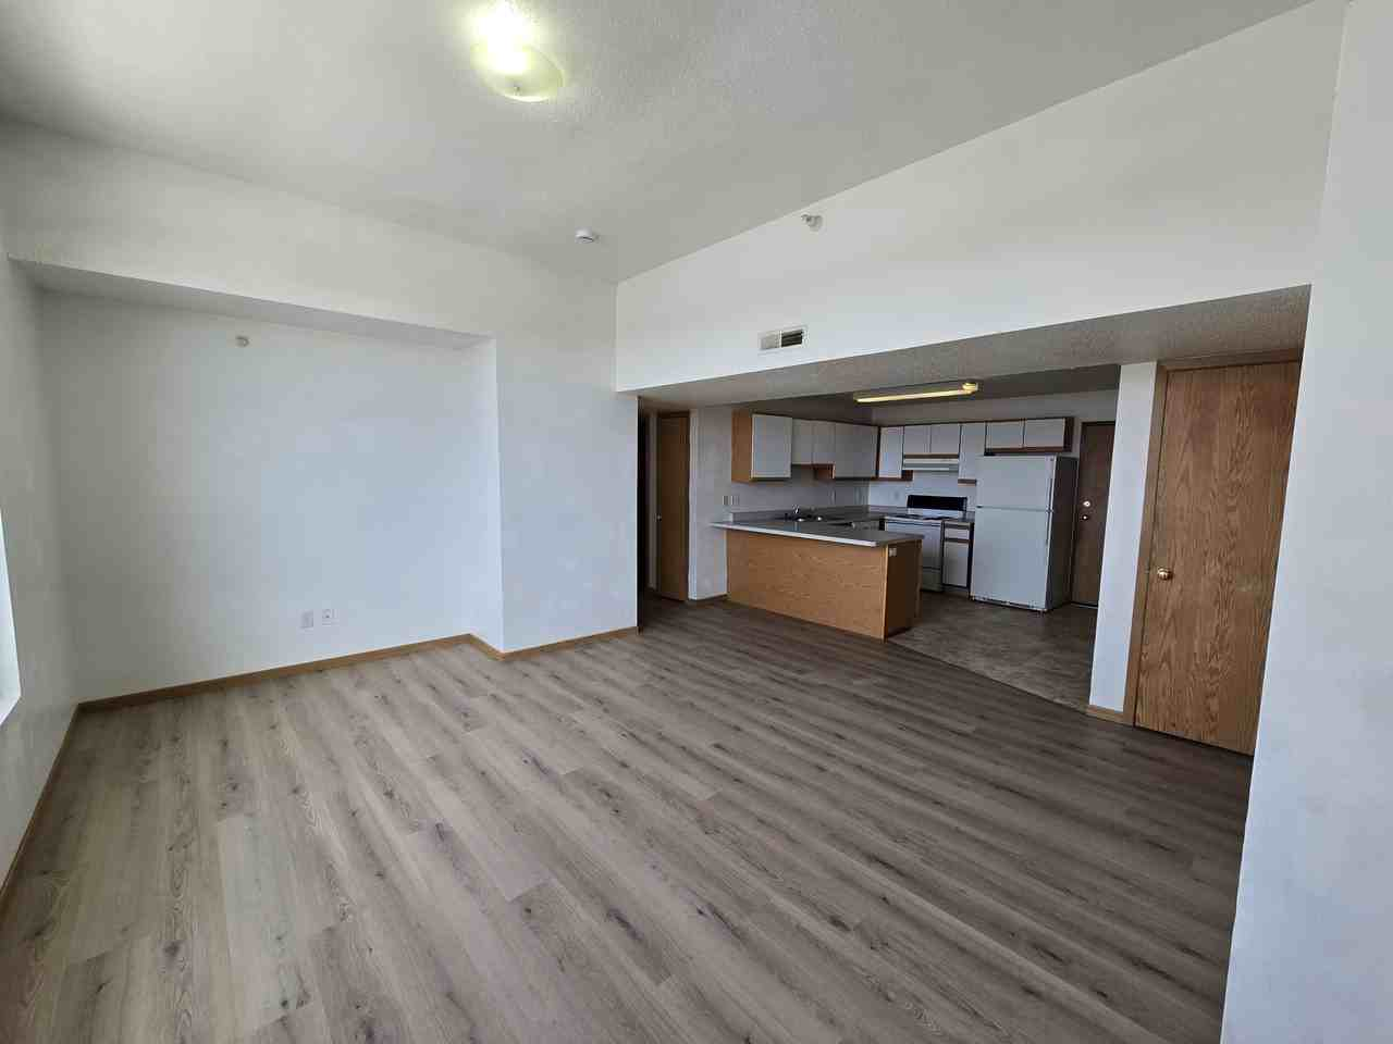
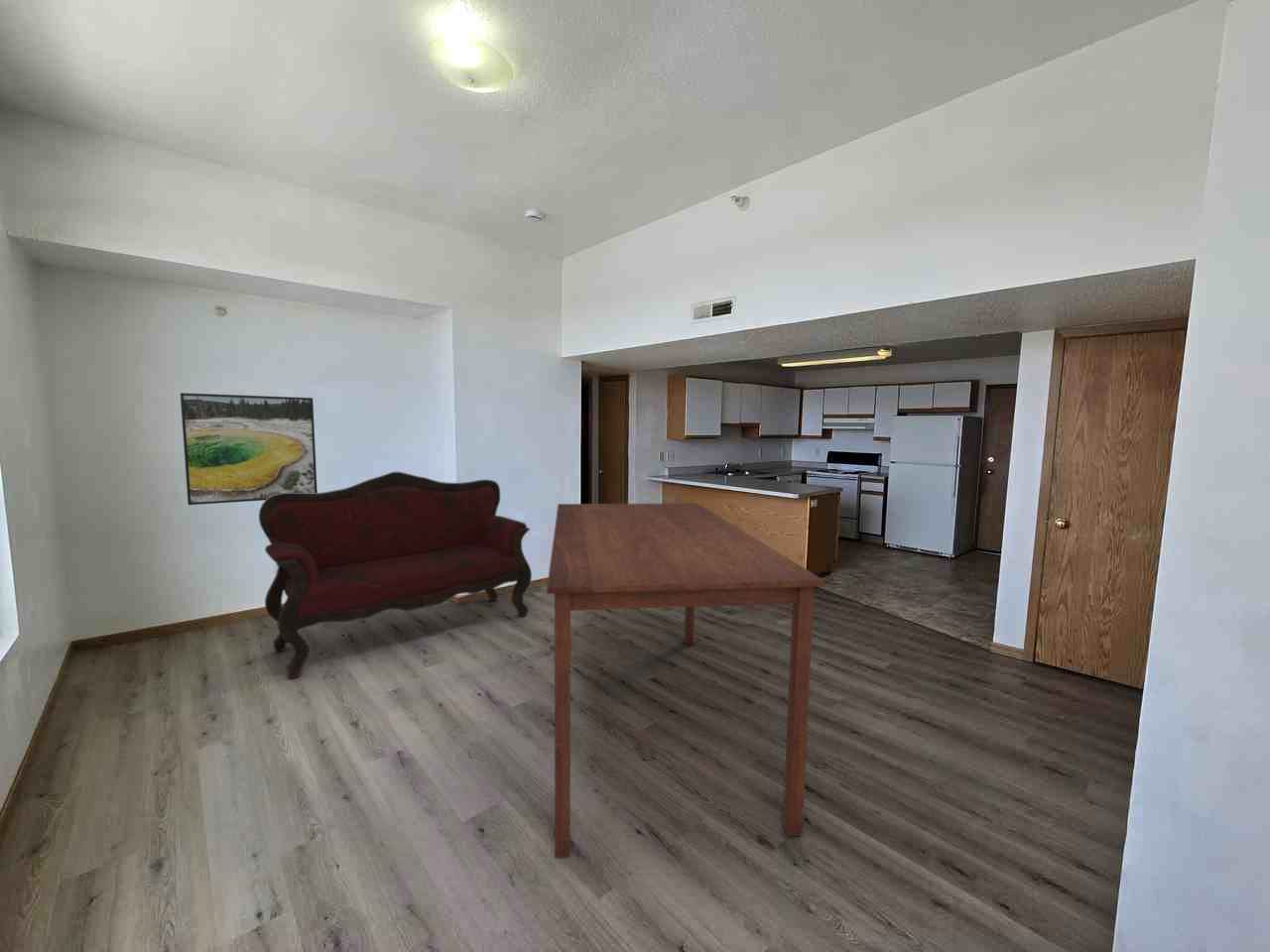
+ sofa (409, 553)
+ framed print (253, 448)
+ dining table (648, 607)
